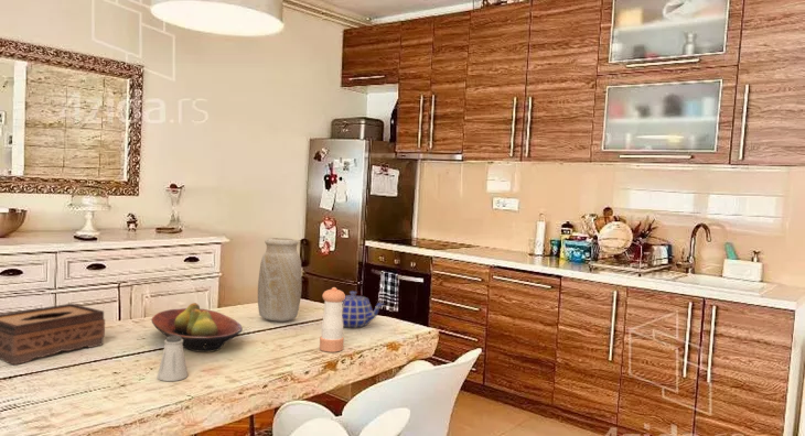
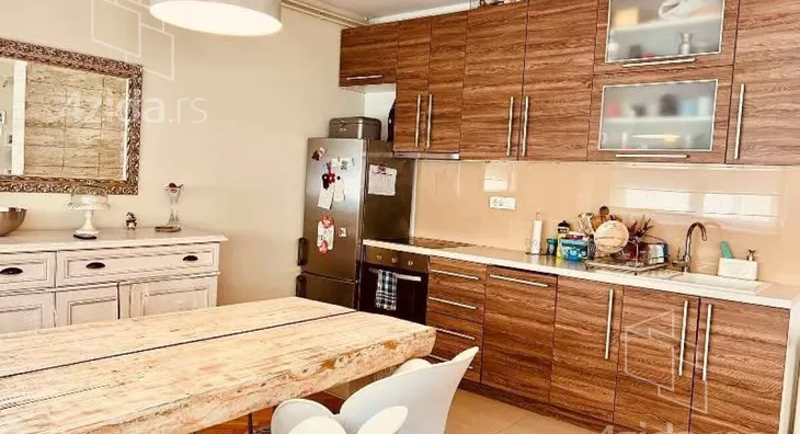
- fruit bowl (196, 324)
- pepper shaker (332, 318)
- vase (280, 279)
- teapot (354, 308)
- tissue box (44, 331)
- saltshaker (173, 357)
